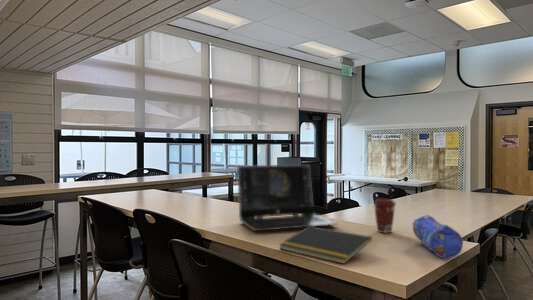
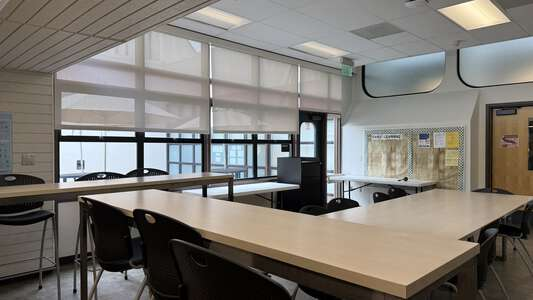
- laptop computer (285, 195)
- notepad (324, 242)
- coffee cup (384, 215)
- pencil case (435, 234)
